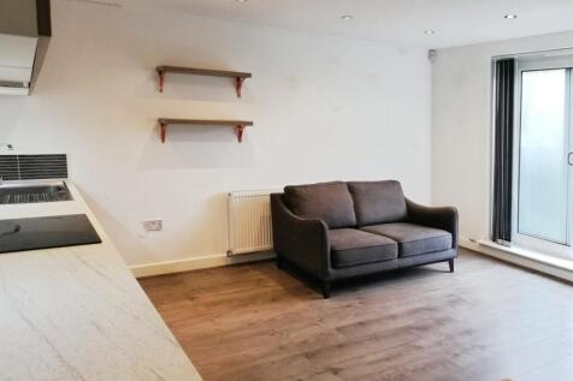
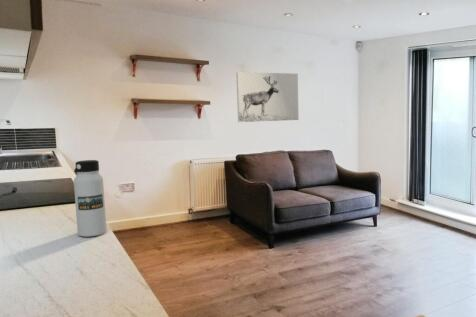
+ water bottle (89, 197)
+ wall art (268, 97)
